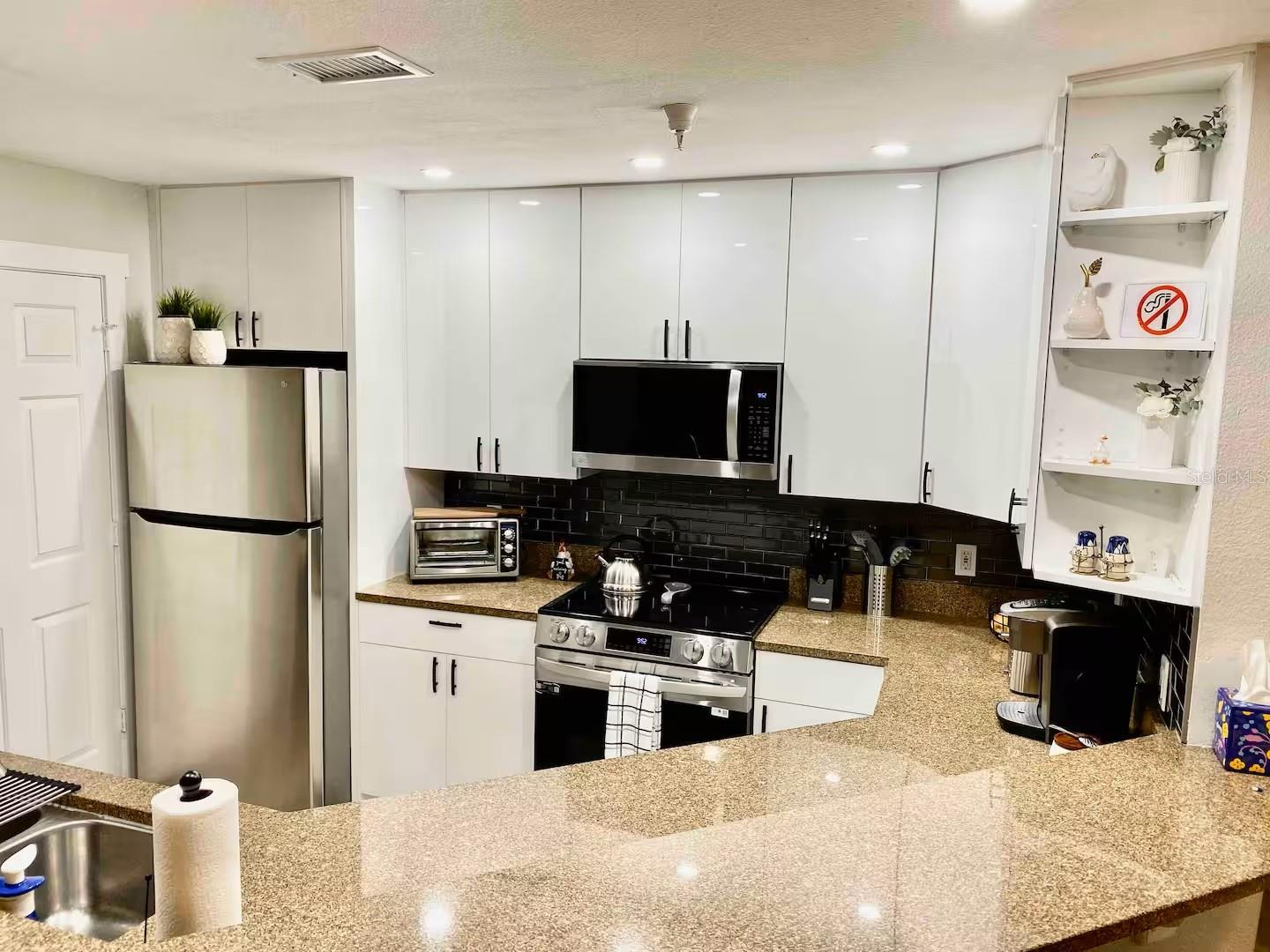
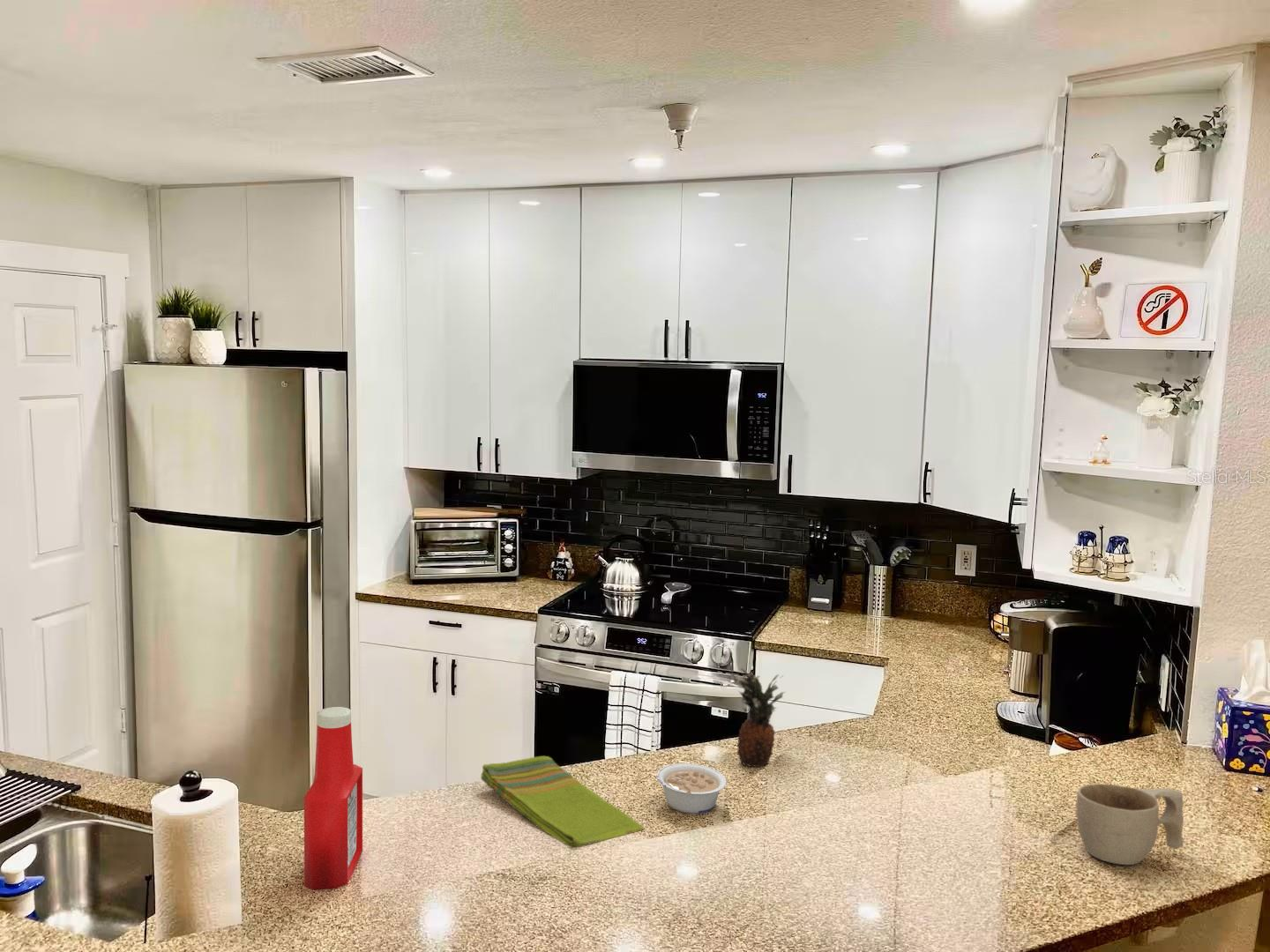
+ fruit (753, 714)
+ dish towel (558, 798)
+ cup (1132, 824)
+ legume (692, 789)
+ soap bottle (334, 791)
